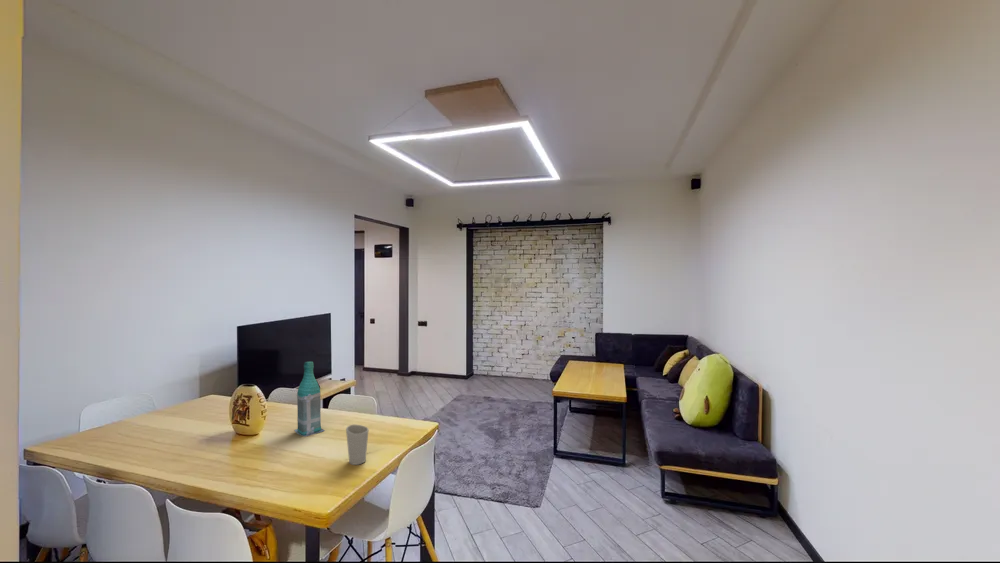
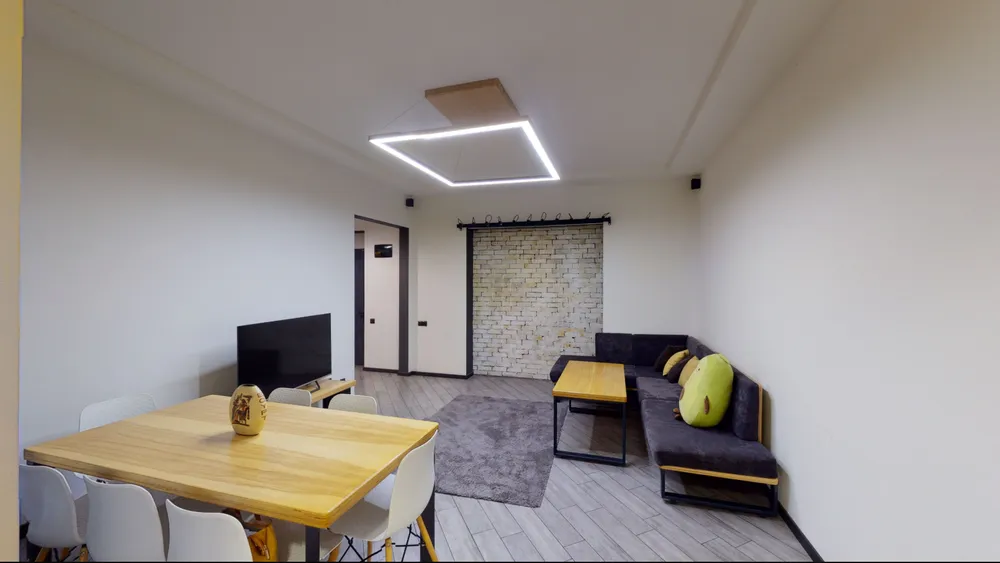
- cup (357, 444)
- bottle (308, 396)
